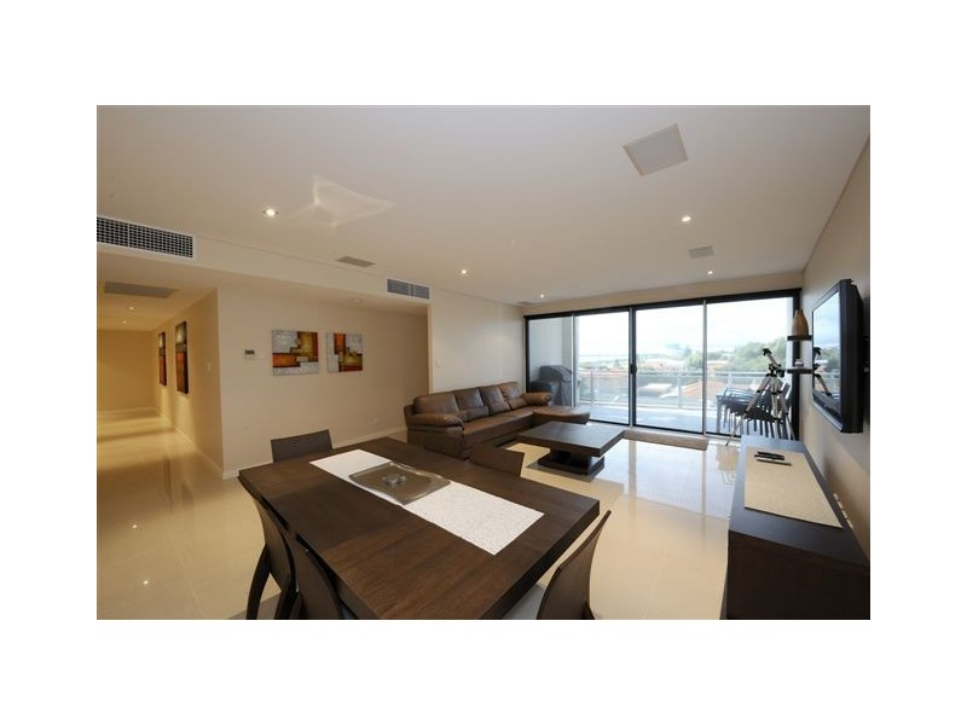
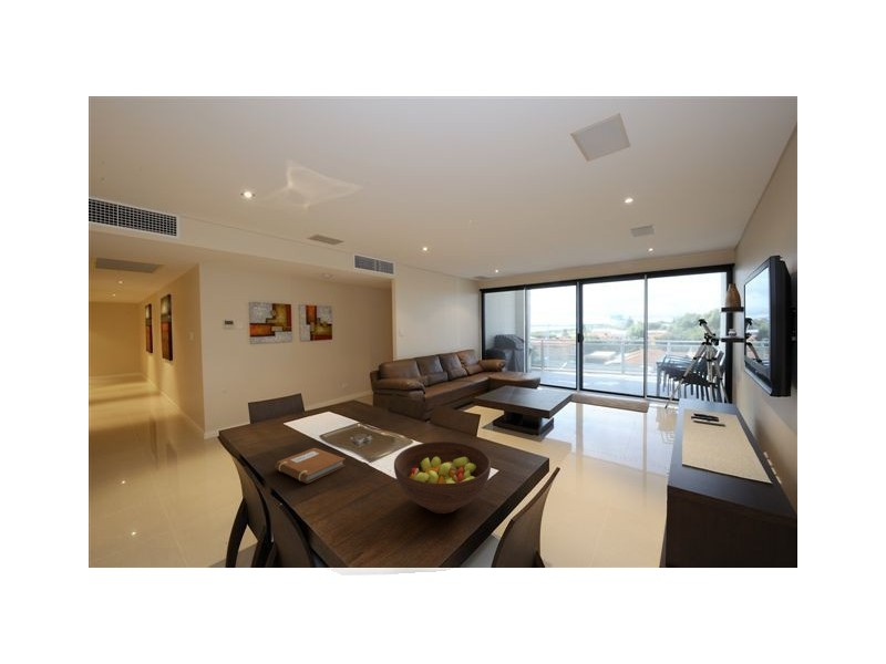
+ fruit bowl (442, 480)
+ notebook (309, 464)
